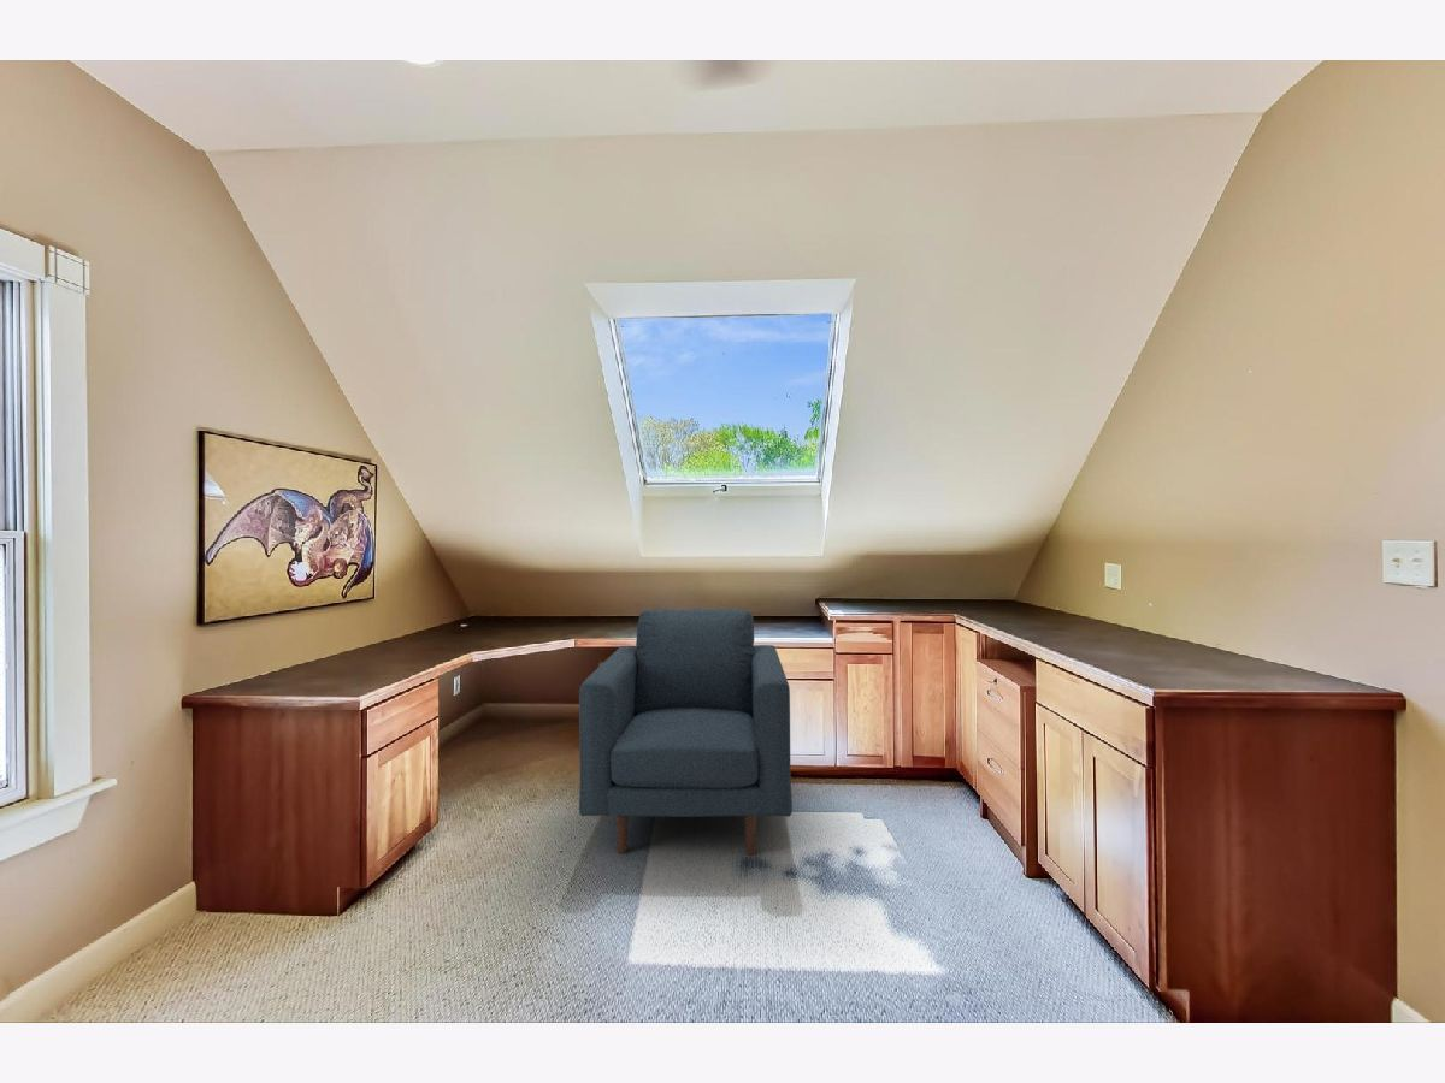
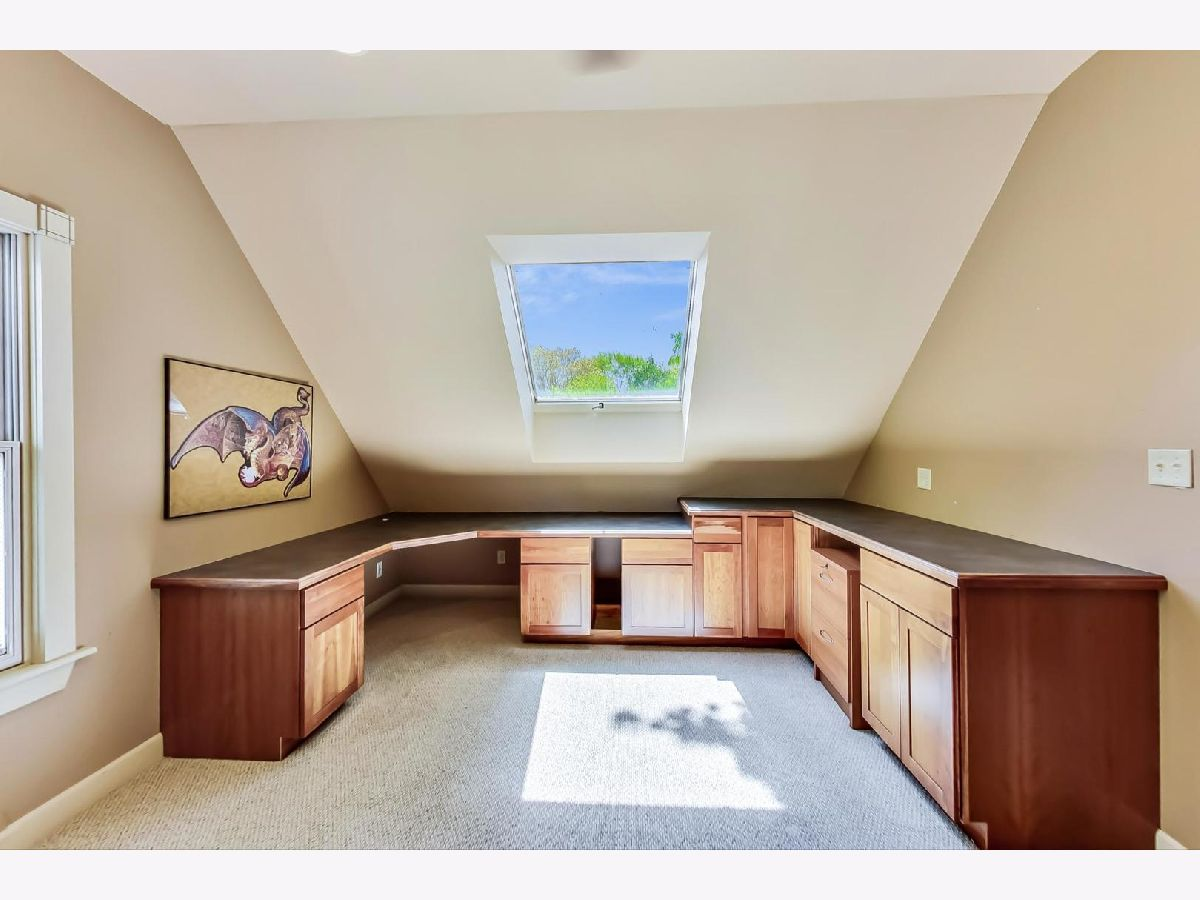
- chair (691, 715)
